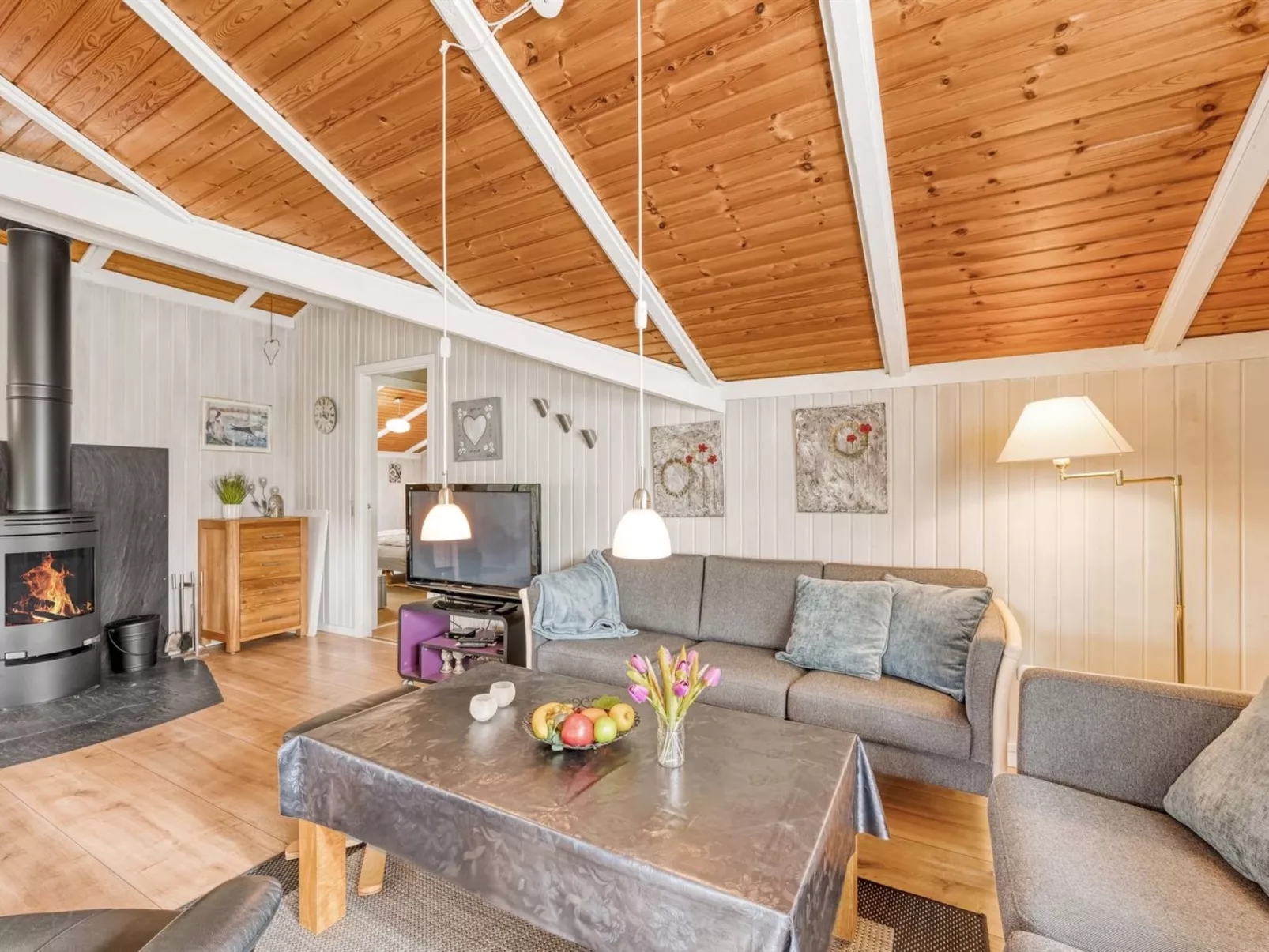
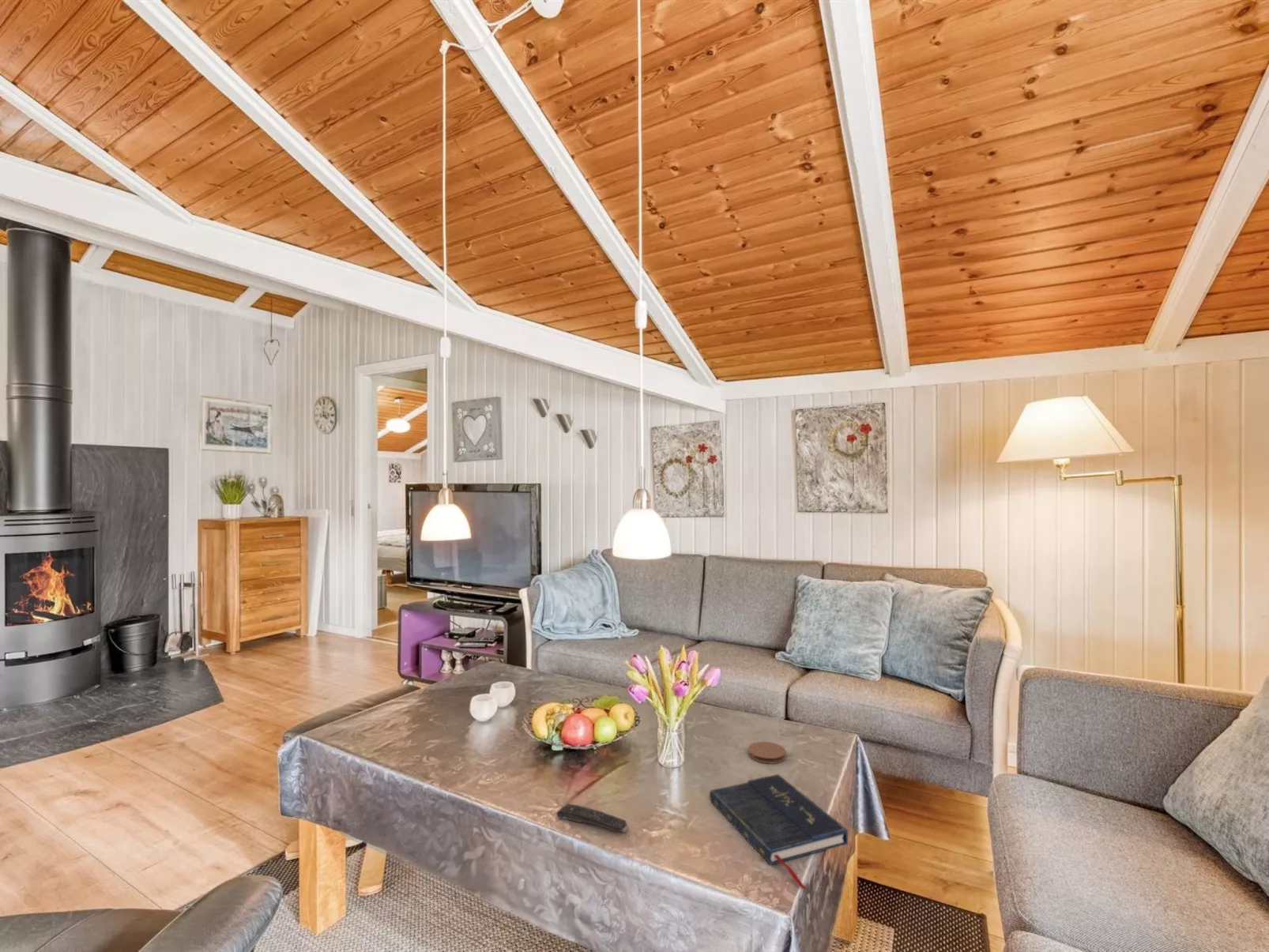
+ remote control (593, 818)
+ book (786, 826)
+ coaster (766, 752)
